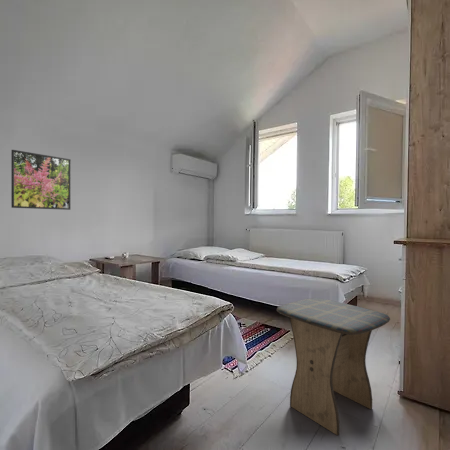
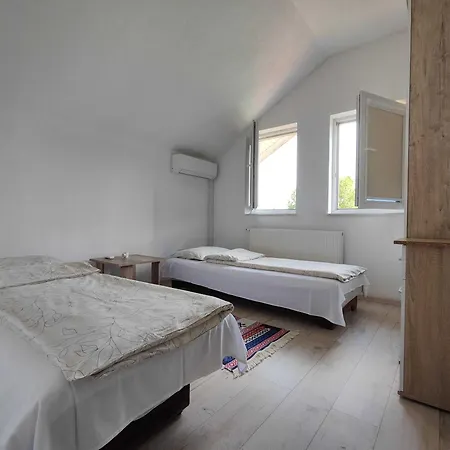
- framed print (43, 181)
- stool (330, 358)
